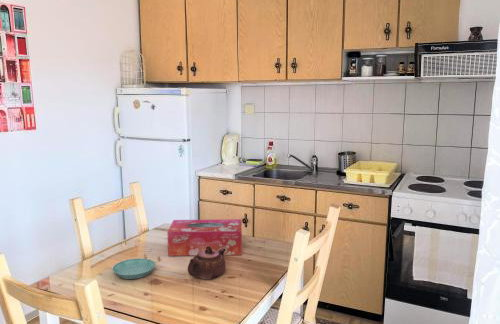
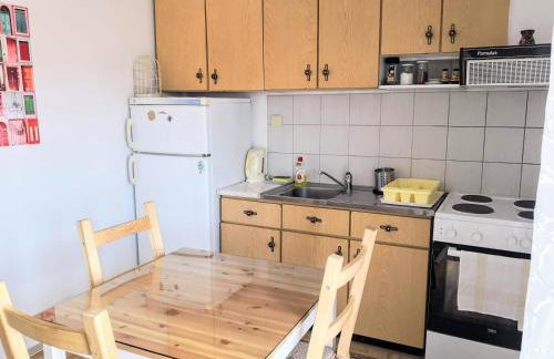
- saucer (134, 269)
- tissue box (206, 236)
- teapot (207, 260)
